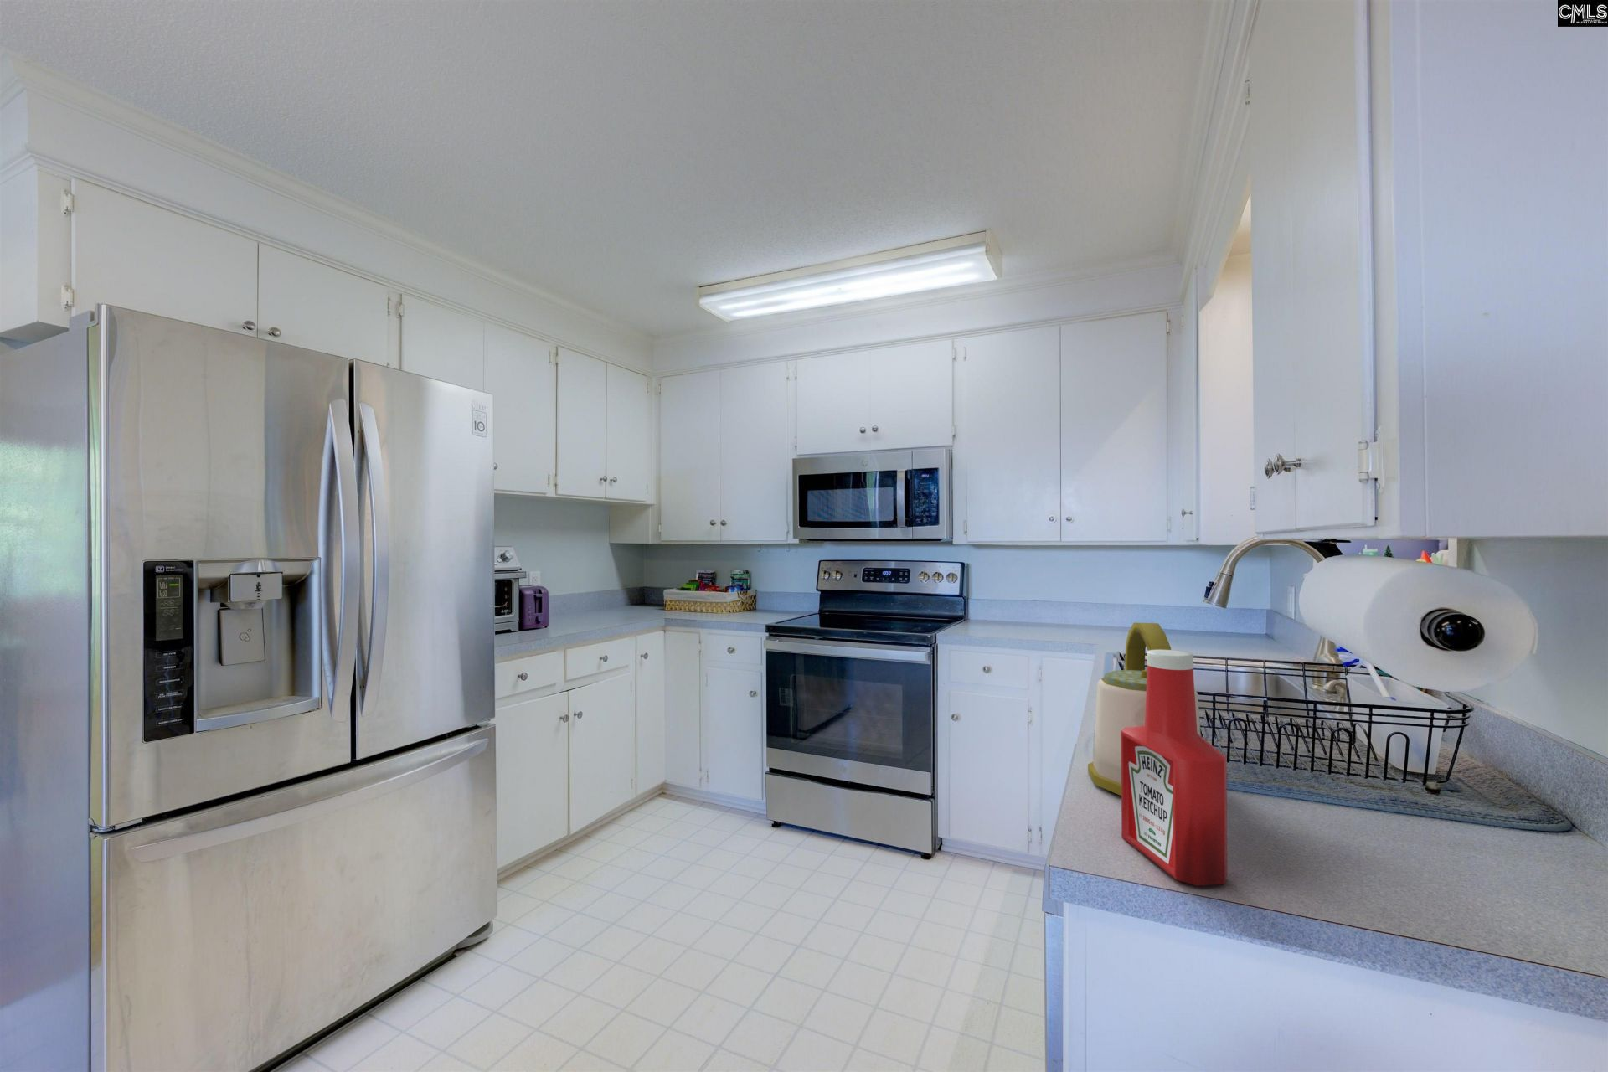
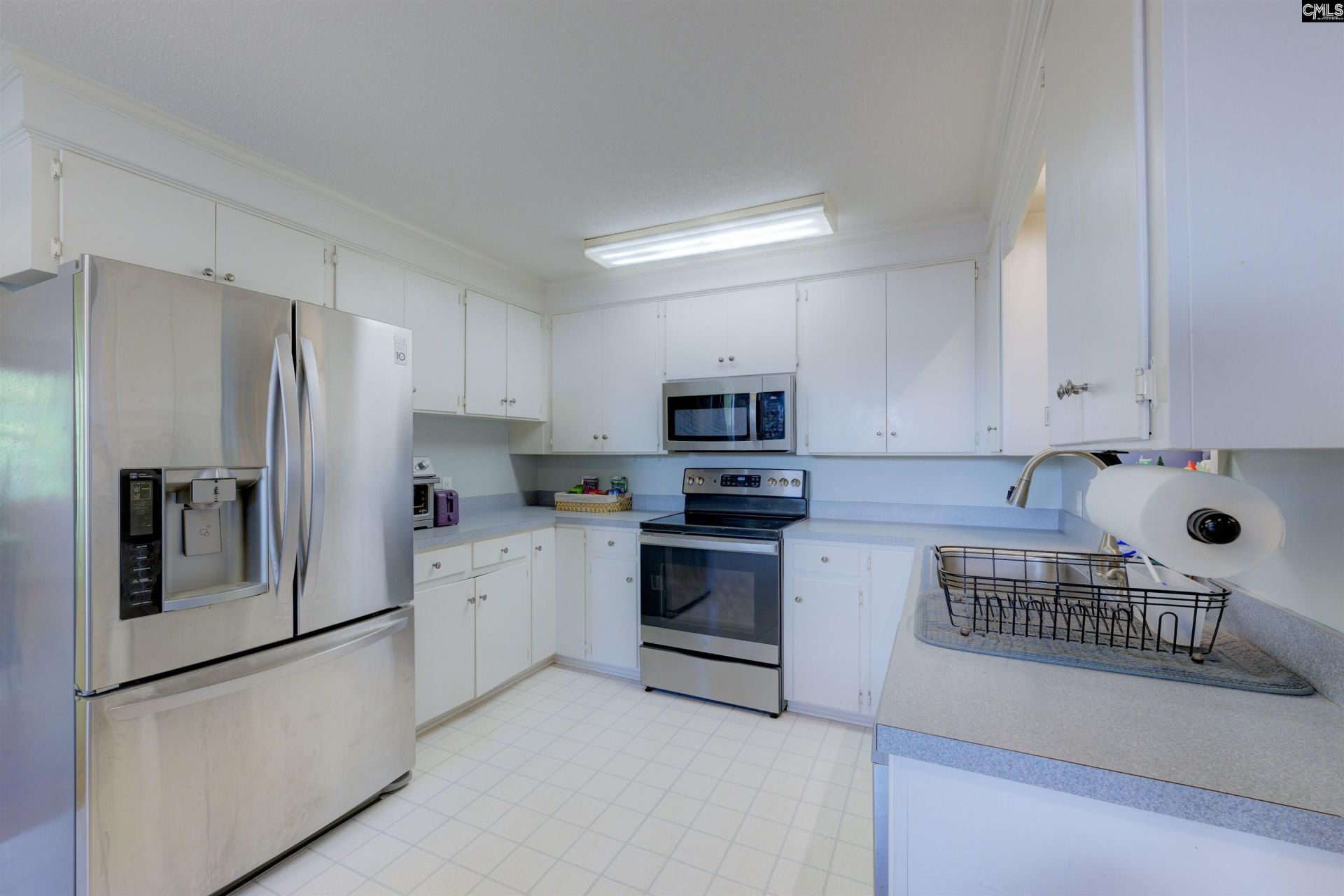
- kettle (1145, 705)
- soap bottle (1170, 754)
